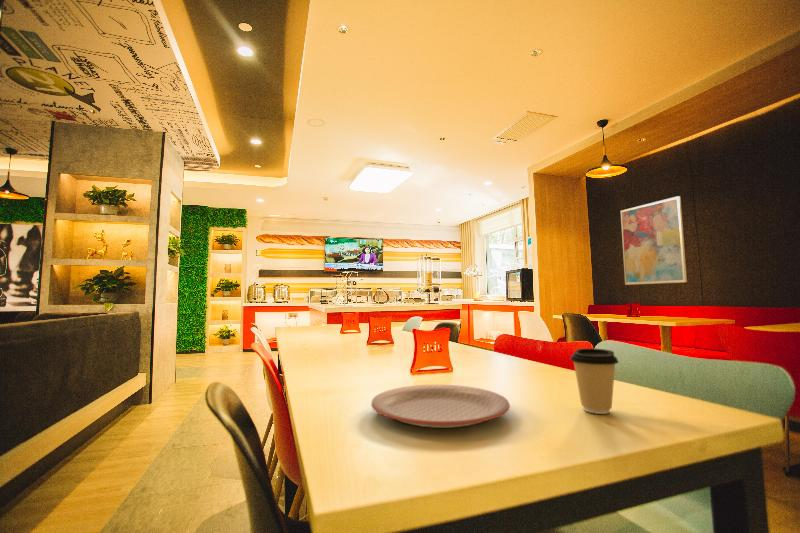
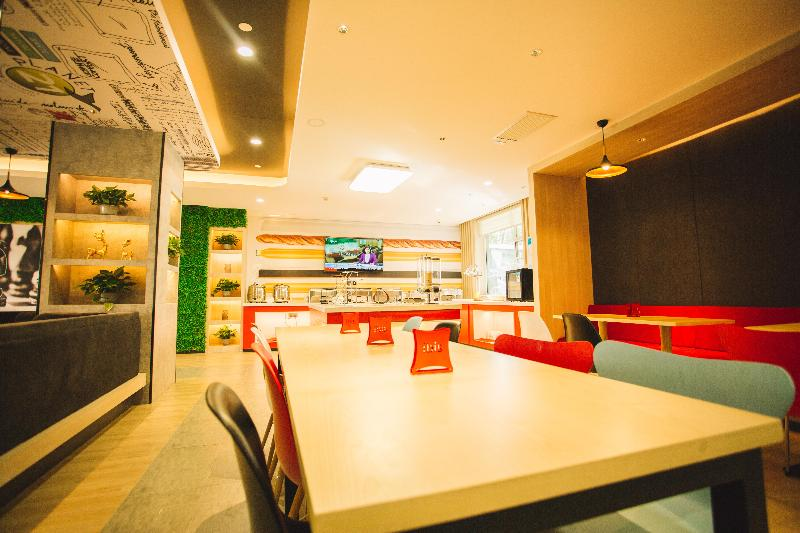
- plate (439, 405)
- wall art (650, 243)
- coffee cup (594, 380)
